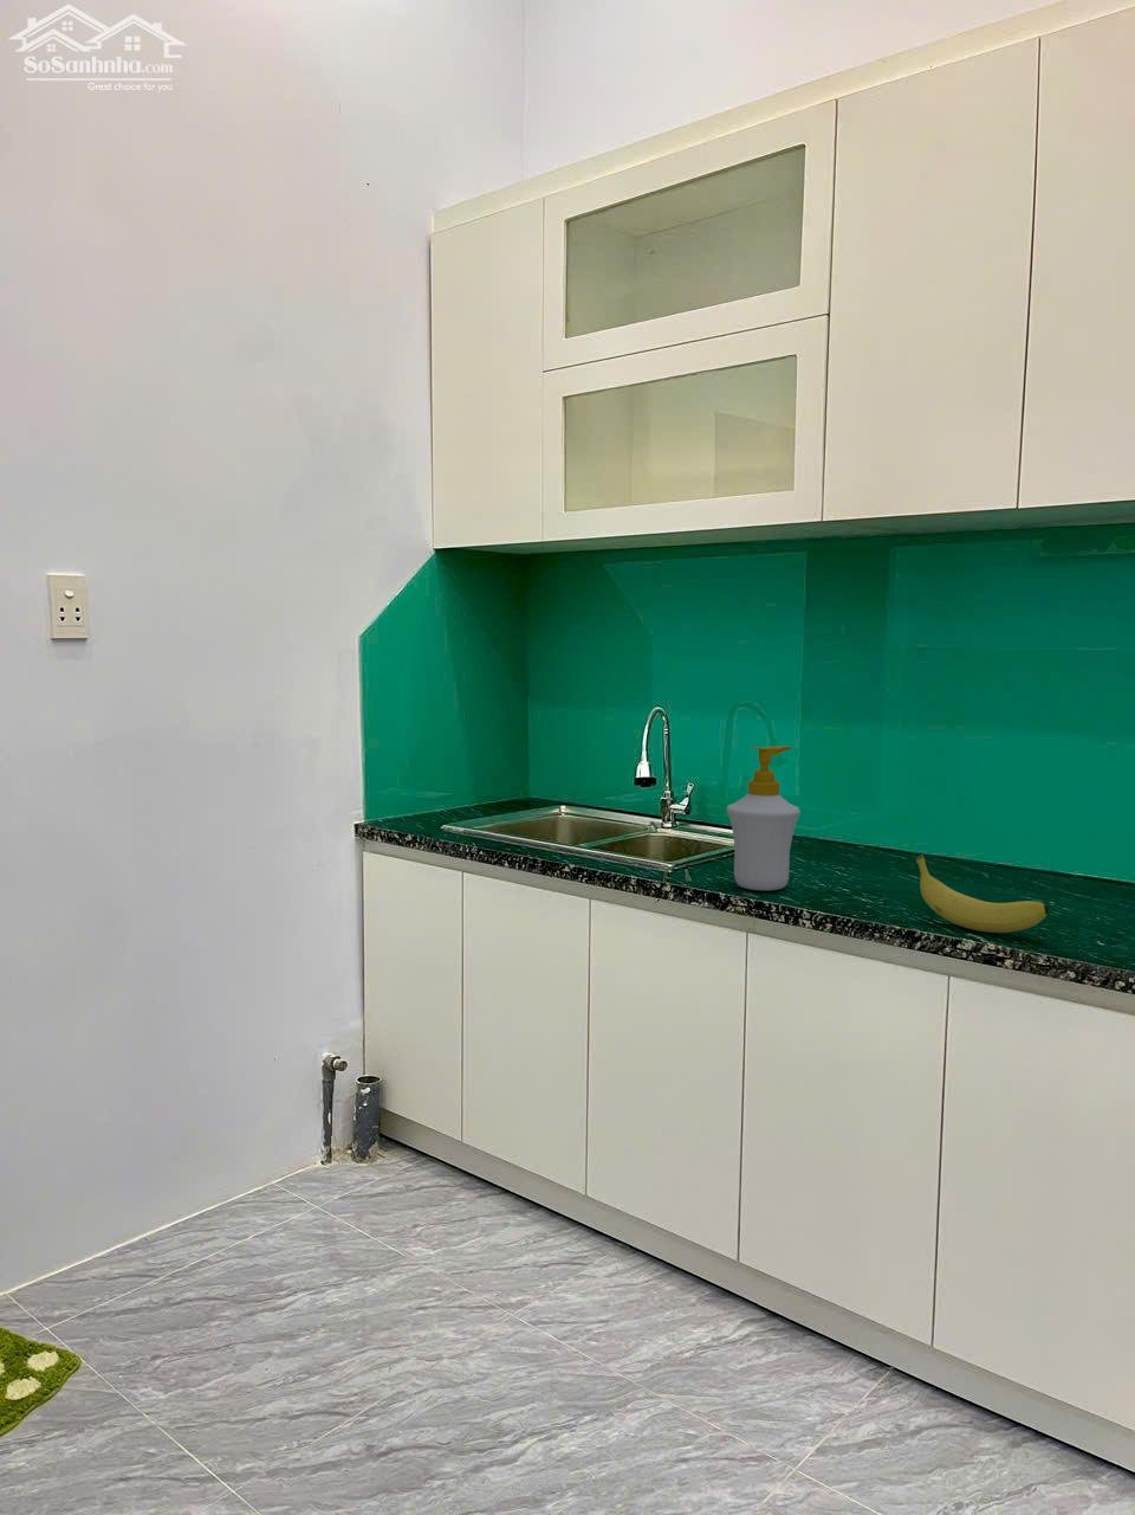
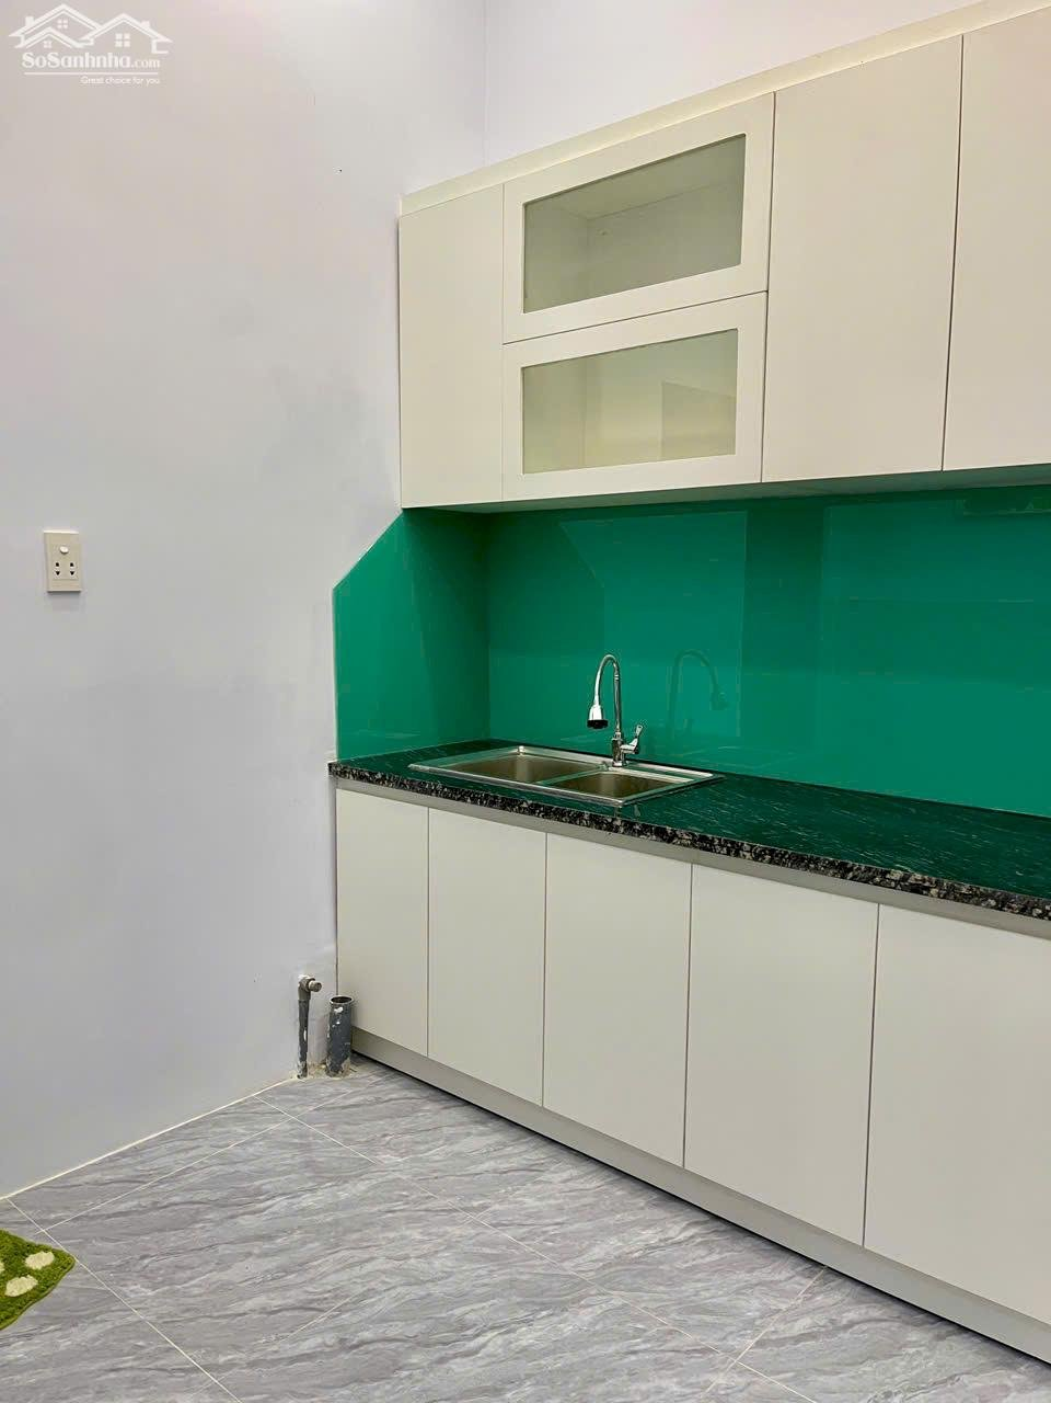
- soap bottle (763, 817)
- fruit (978, 899)
